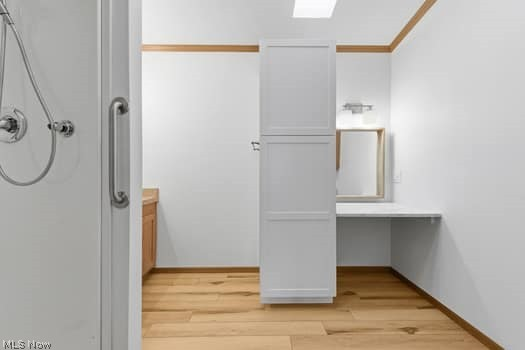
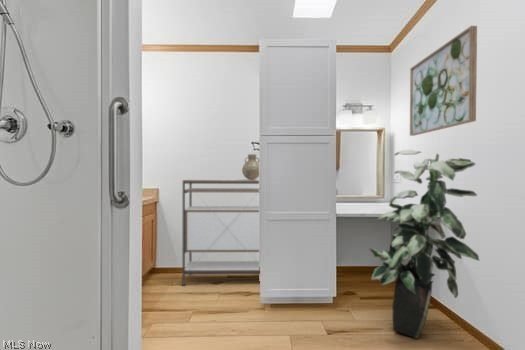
+ wall art (436, 90)
+ shelving unit (228, 229)
+ ceramic vessel (251, 167)
+ indoor plant (418, 240)
